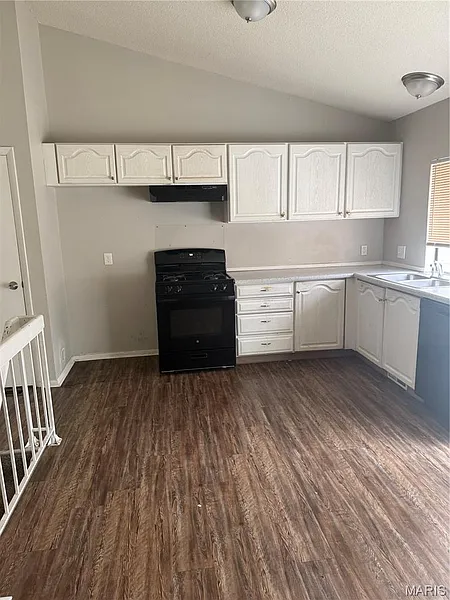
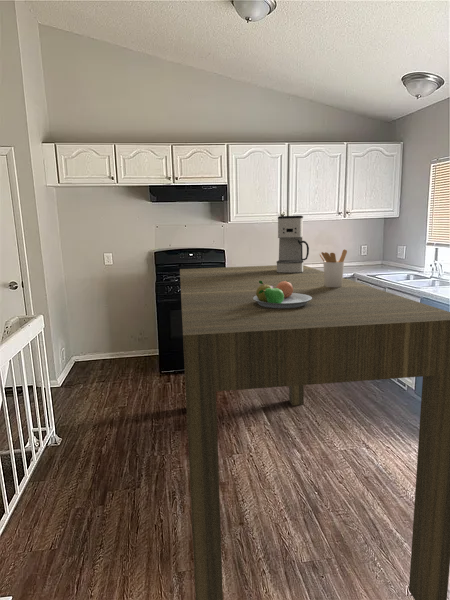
+ fruit bowl (280, 291)
+ dining table (268, 382)
+ coffee maker (292, 243)
+ utensil holder (331, 267)
